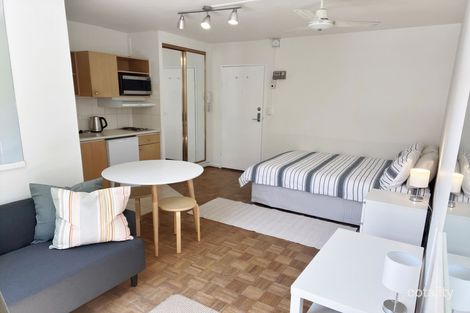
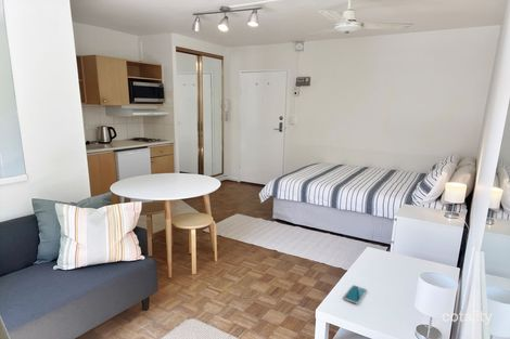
+ smartphone (355, 294)
